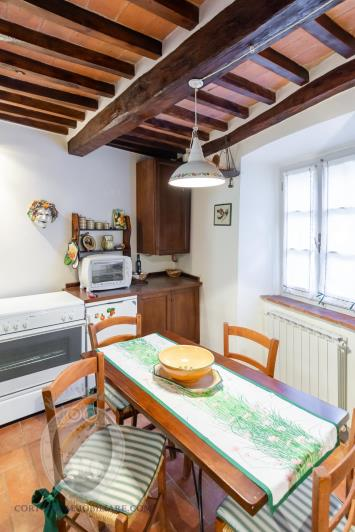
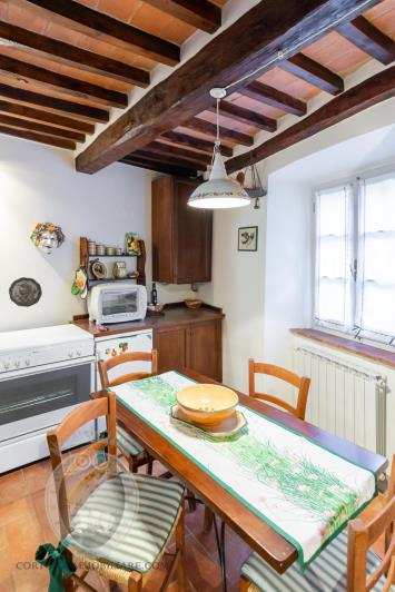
+ decorative plate (26, 292)
